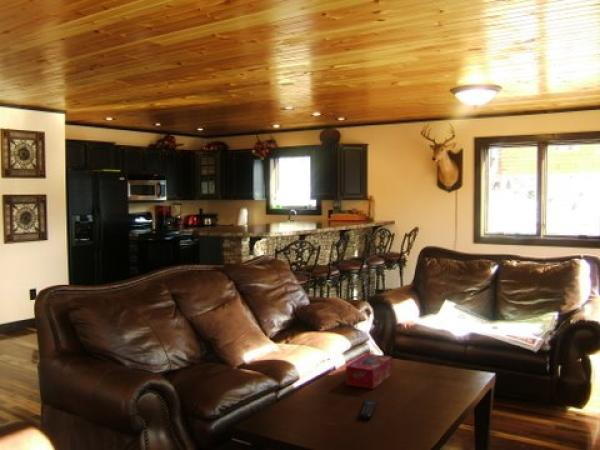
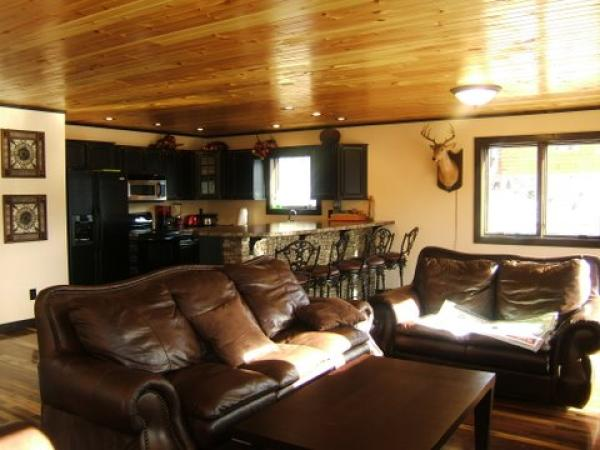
- remote control (368, 408)
- tissue box (369, 370)
